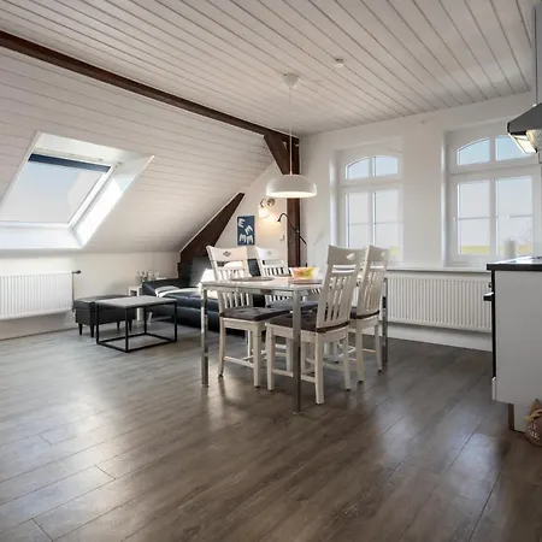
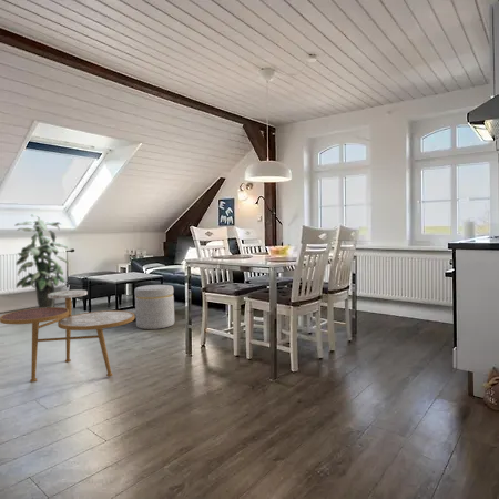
+ indoor plant (40, 263)
+ side table (75, 337)
+ ottoman (154, 306)
